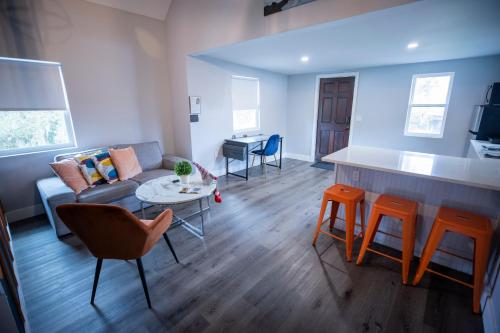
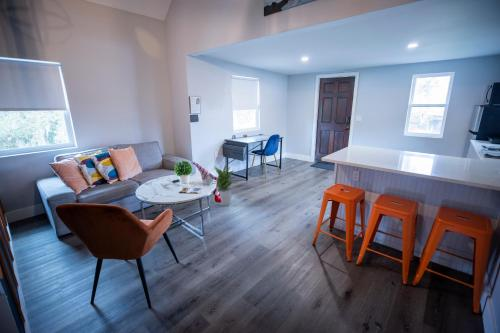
+ potted plant (222, 184)
